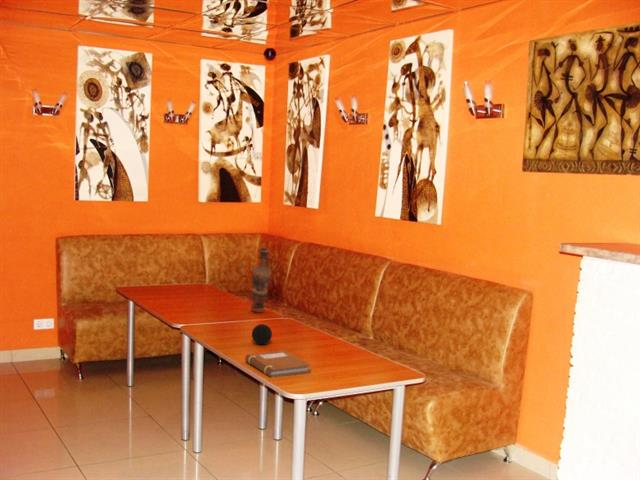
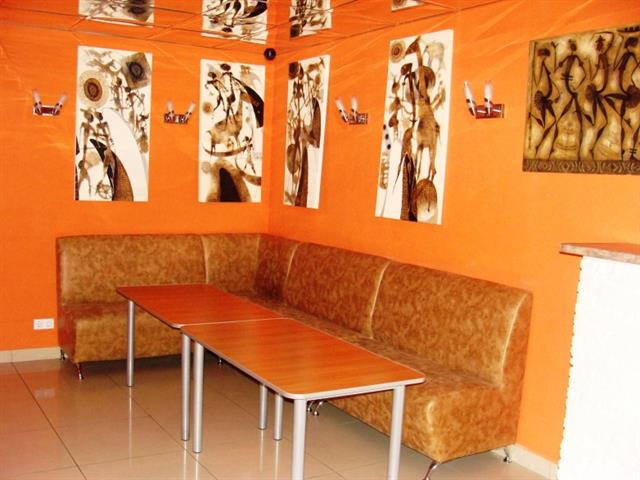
- vase (260, 280)
- notebook (276, 362)
- decorative ball (261, 334)
